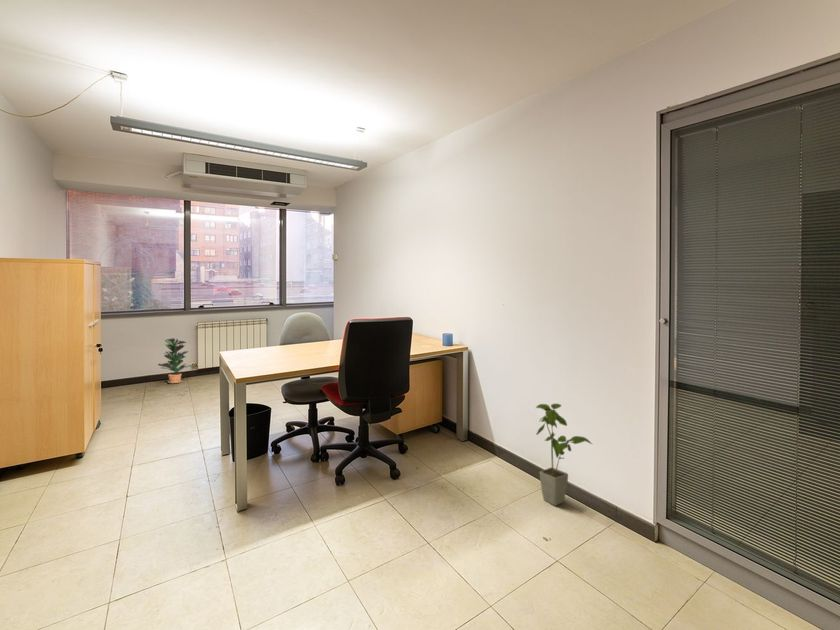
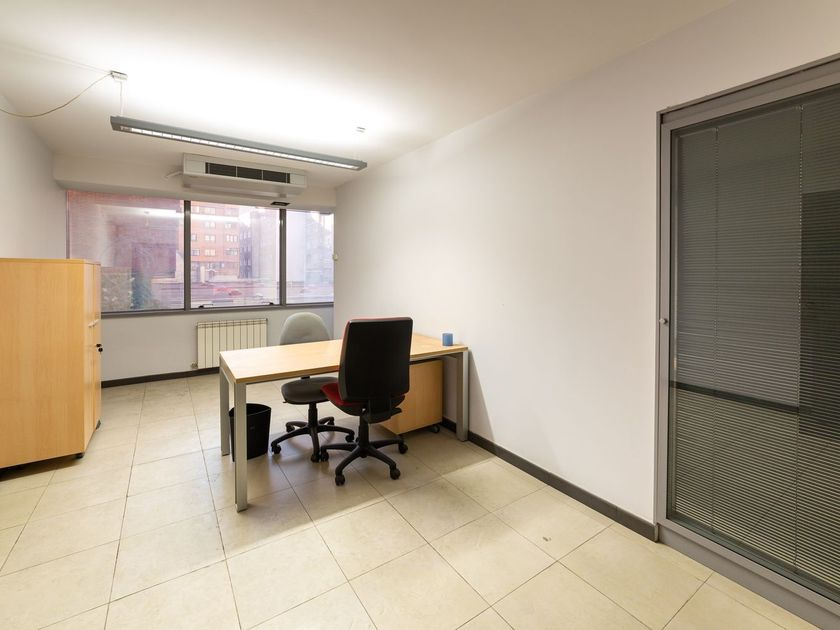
- house plant (557, 455)
- potted plant (174, 359)
